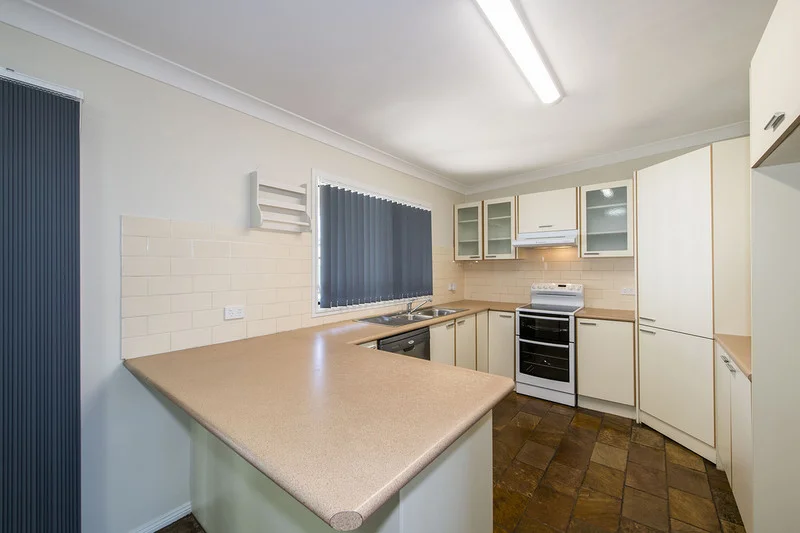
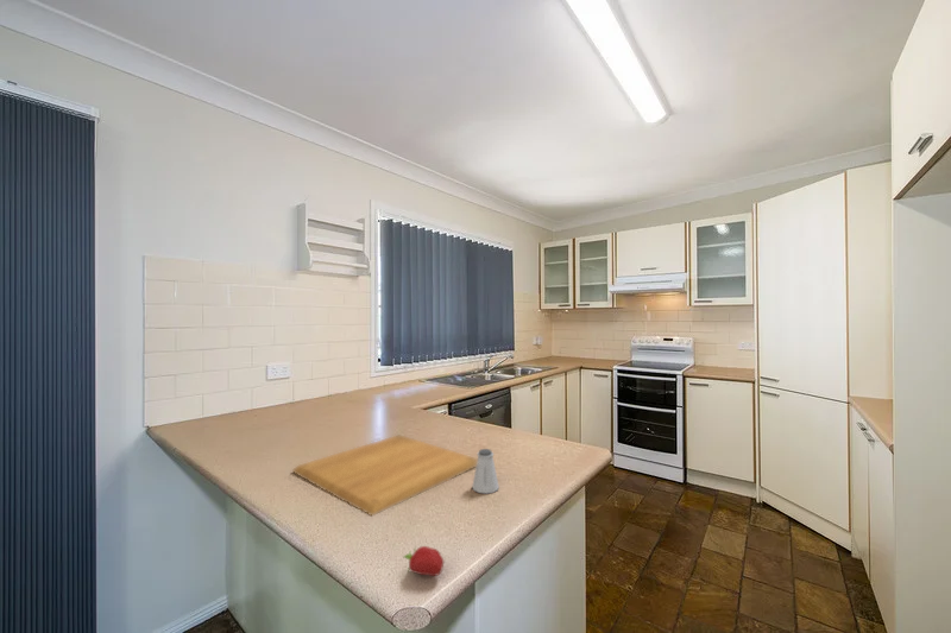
+ fruit (424, 561)
+ saltshaker (485, 469)
+ chopping board (389, 464)
